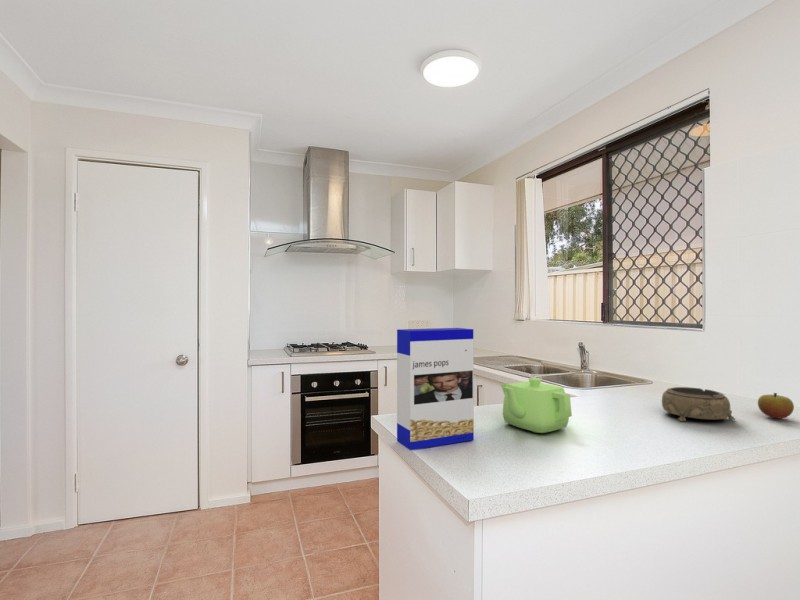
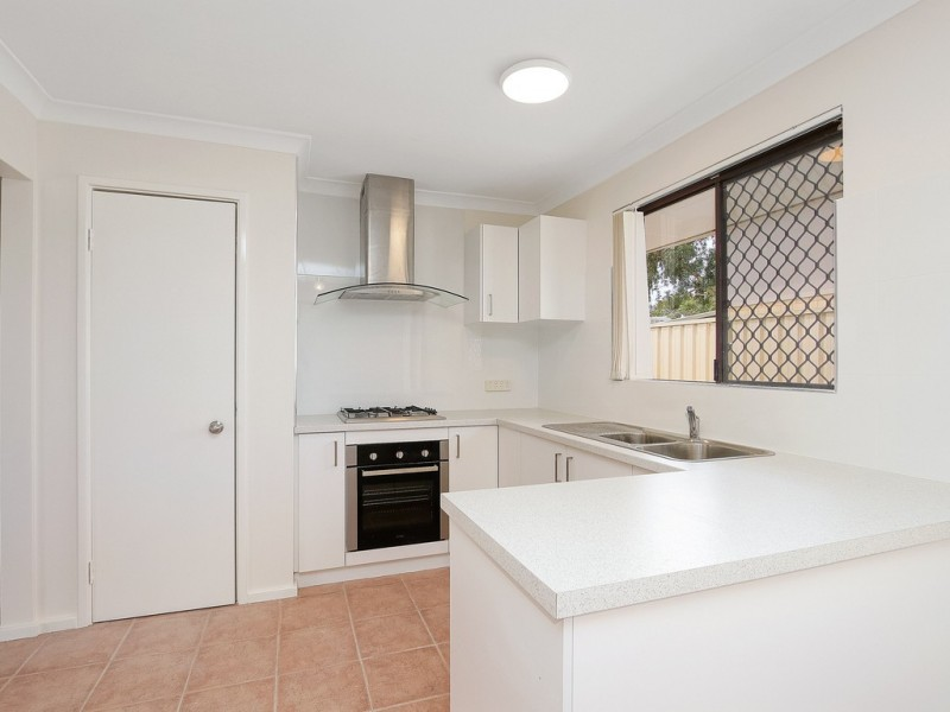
- cereal box (435, 384)
- decorative bowl (697, 404)
- teapot (531, 402)
- apple (775, 405)
